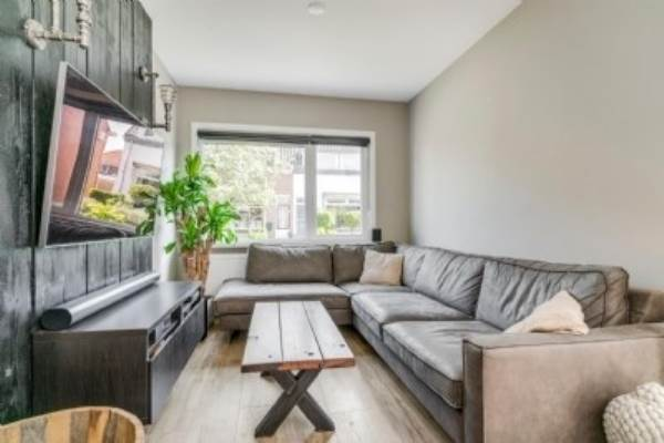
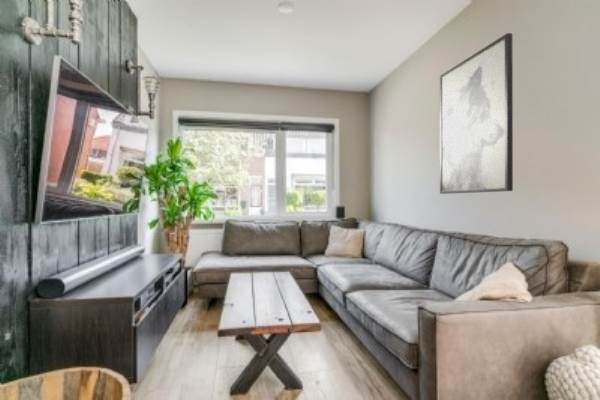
+ wall art (471, 125)
